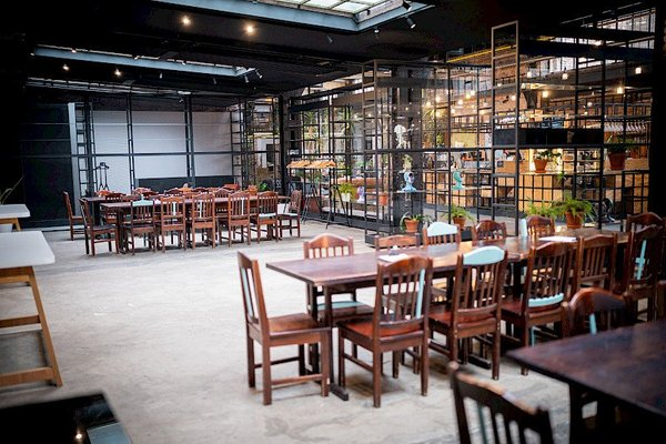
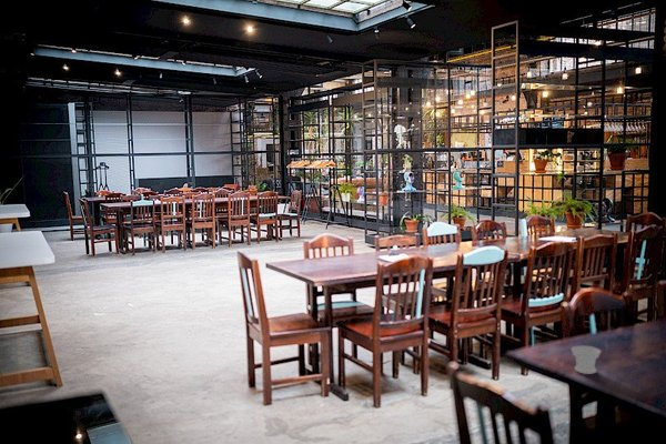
+ cup (585, 360)
